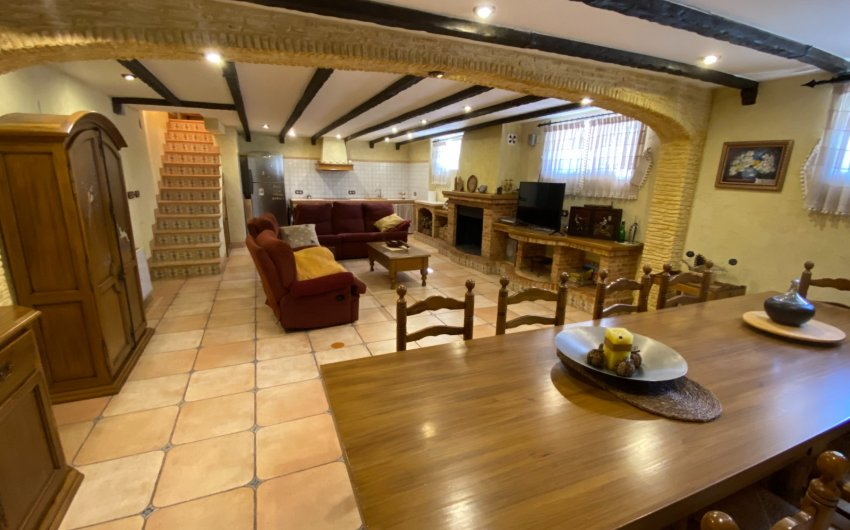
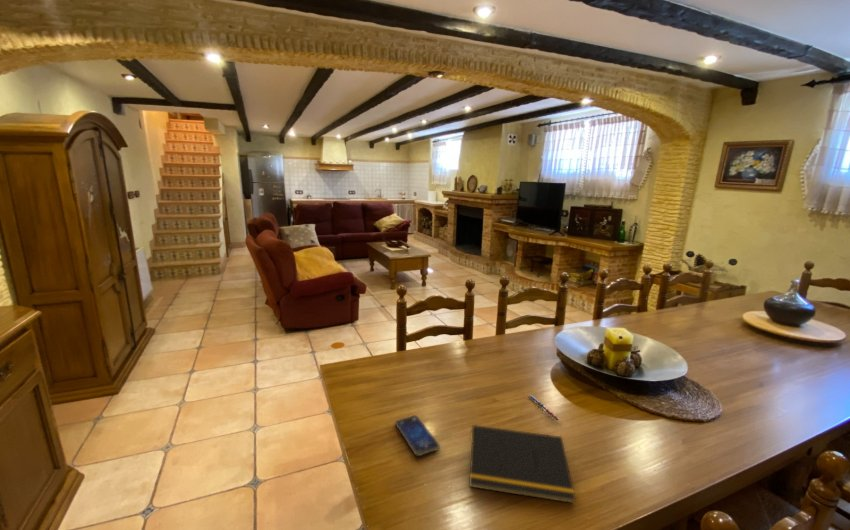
+ notepad (518, 460)
+ smartphone (416, 434)
+ pen (542, 405)
